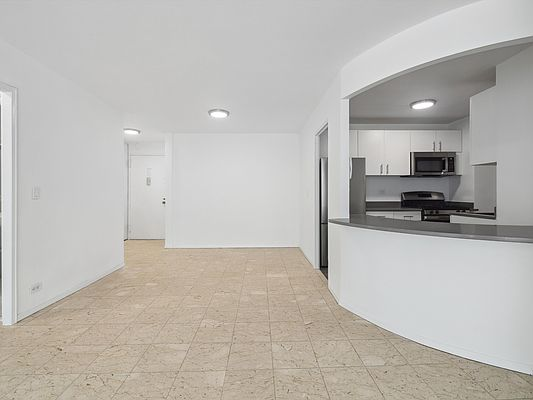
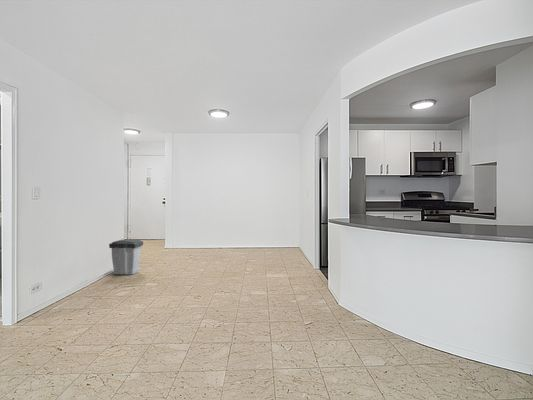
+ trash can (126, 256)
